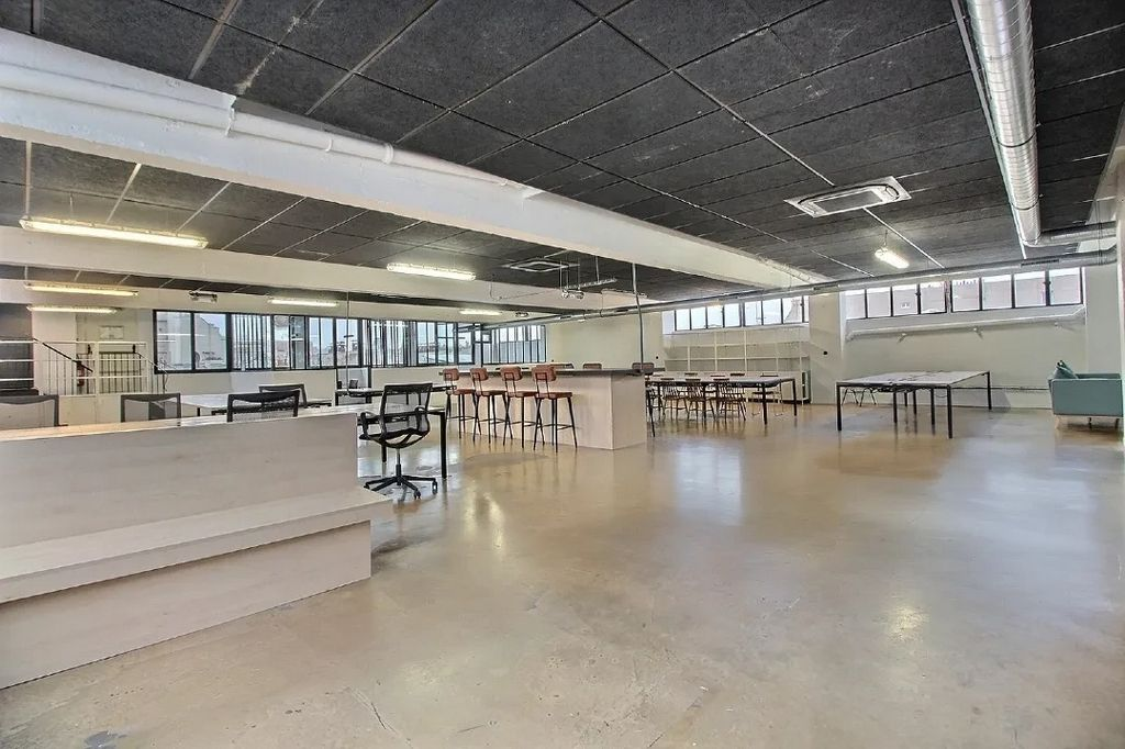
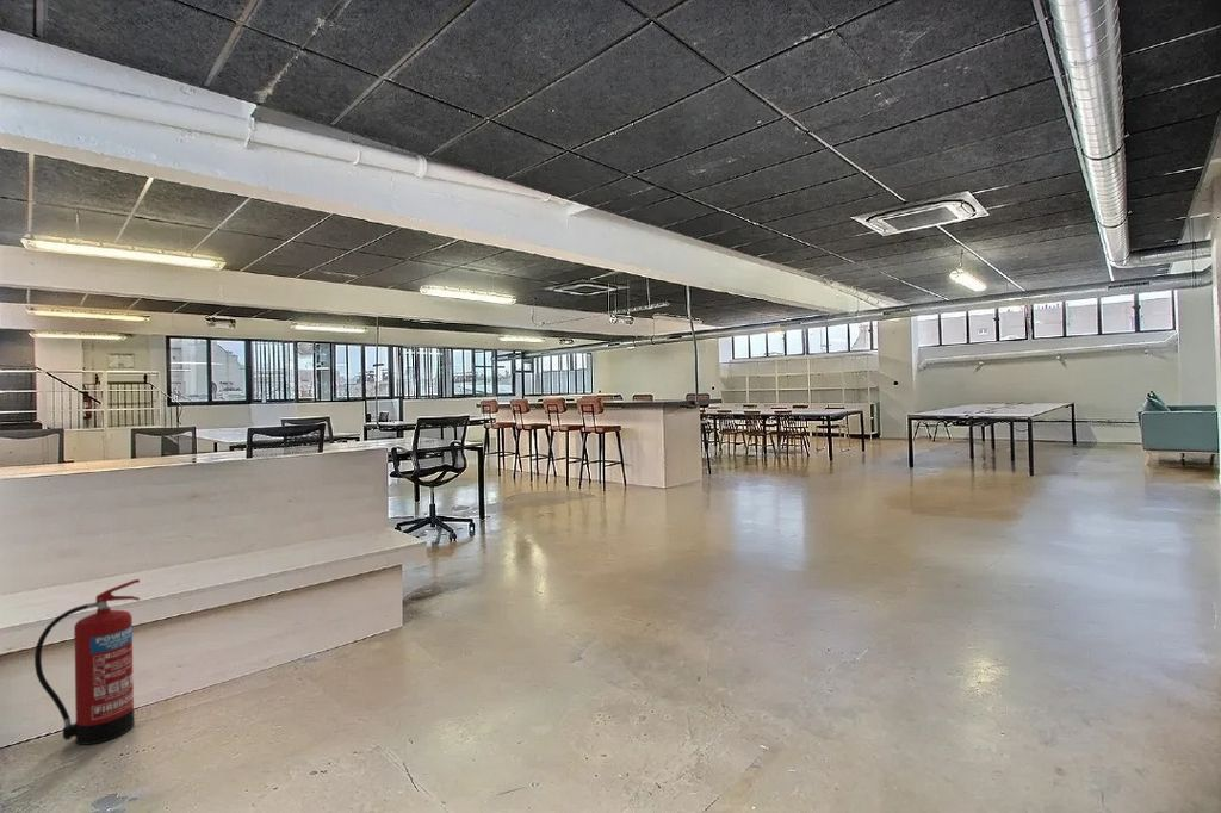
+ fire extinguisher (89, 662)
